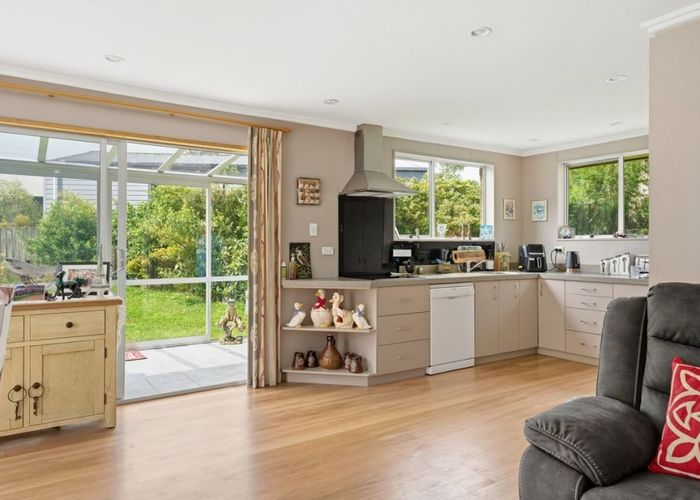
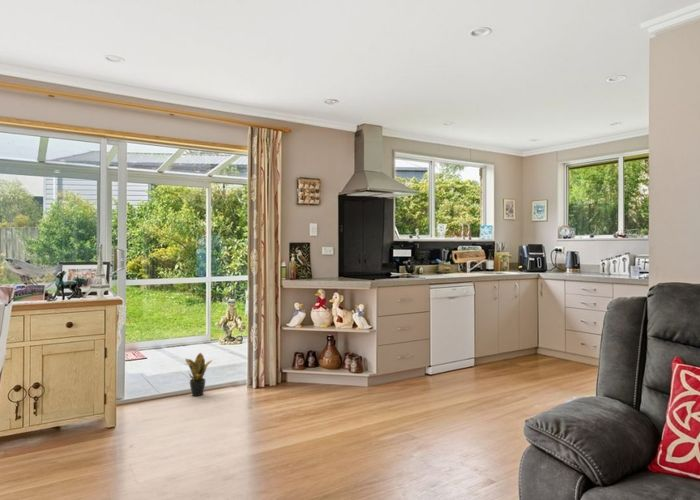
+ potted plant (196, 373)
